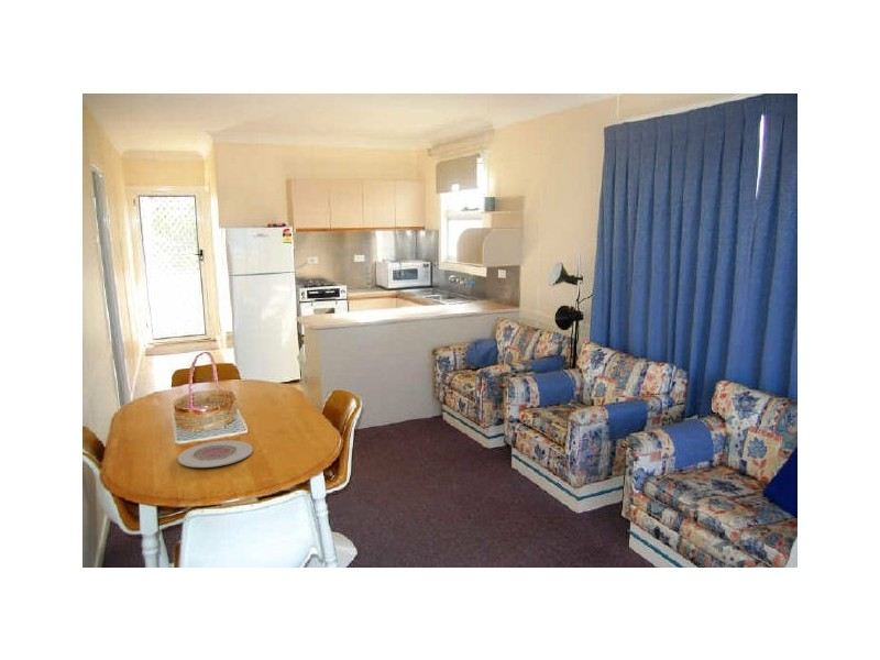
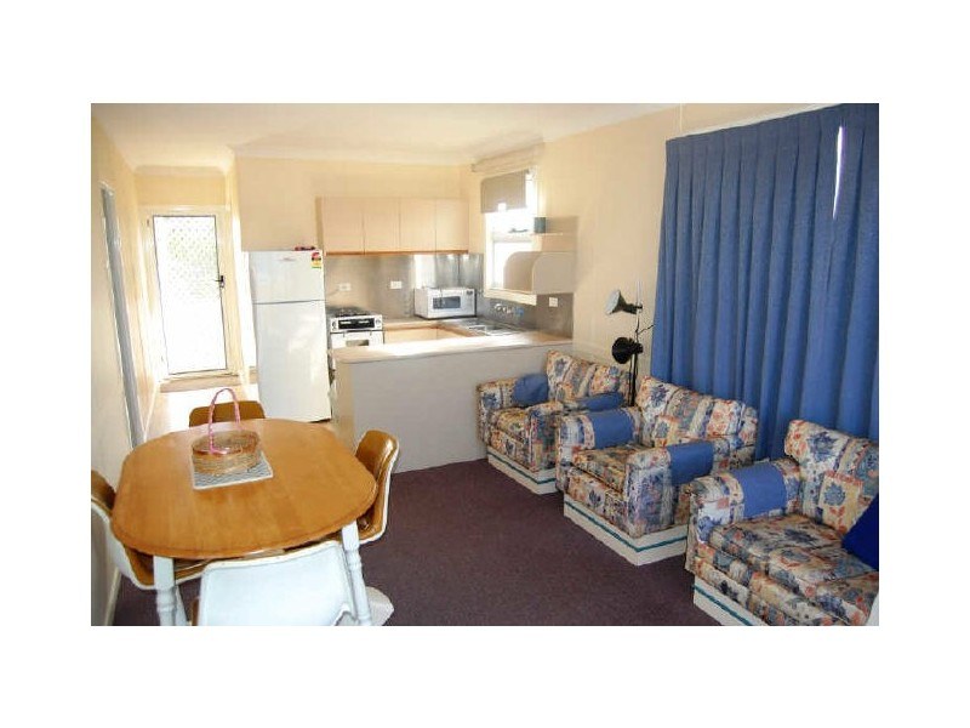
- plate (216, 452)
